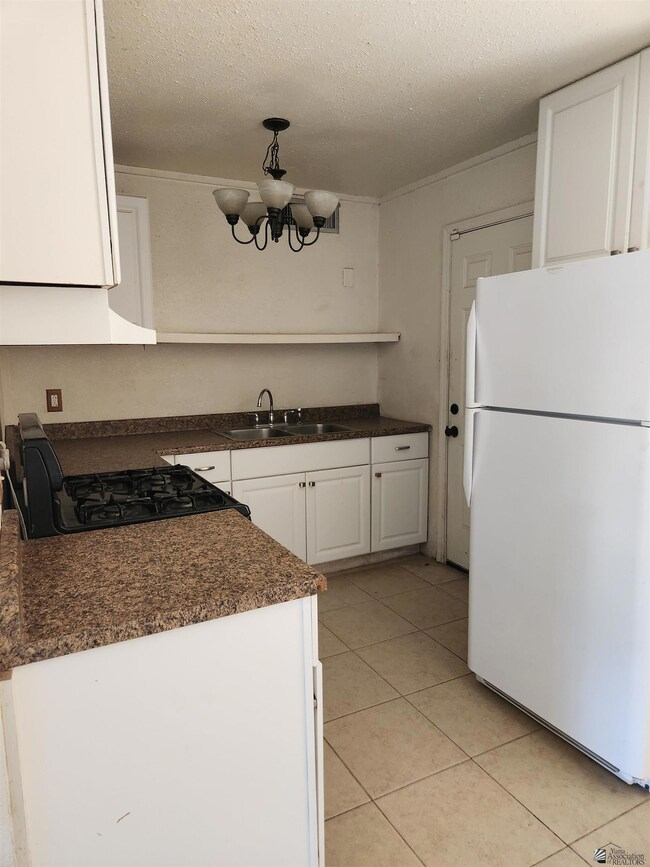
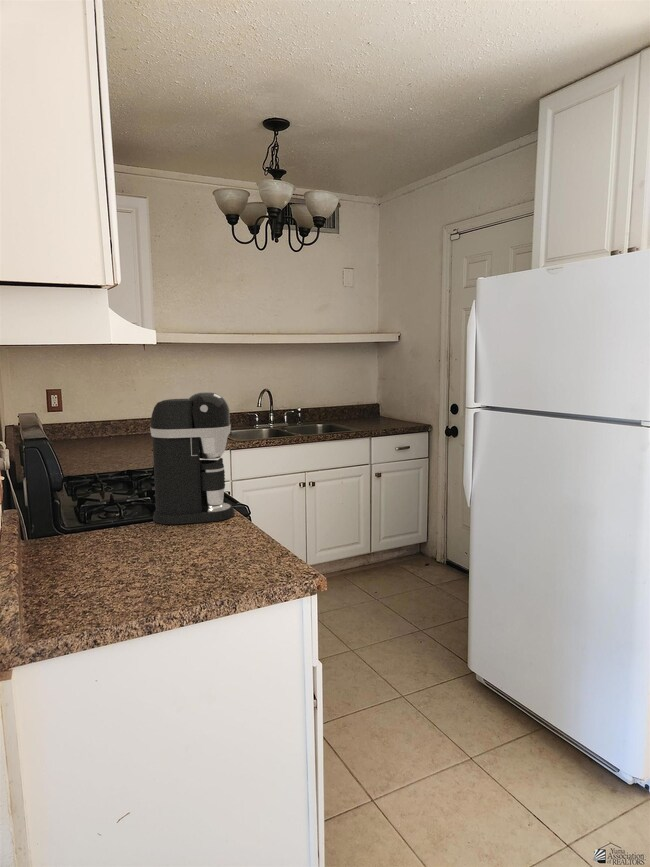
+ coffee maker (192, 455)
